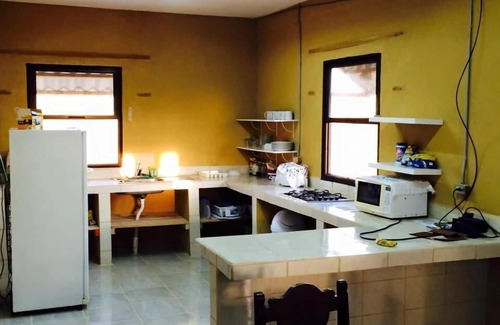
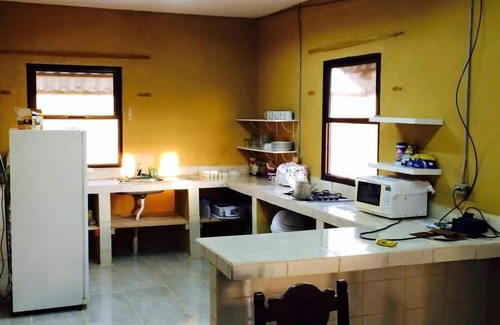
+ kettle (305, 184)
